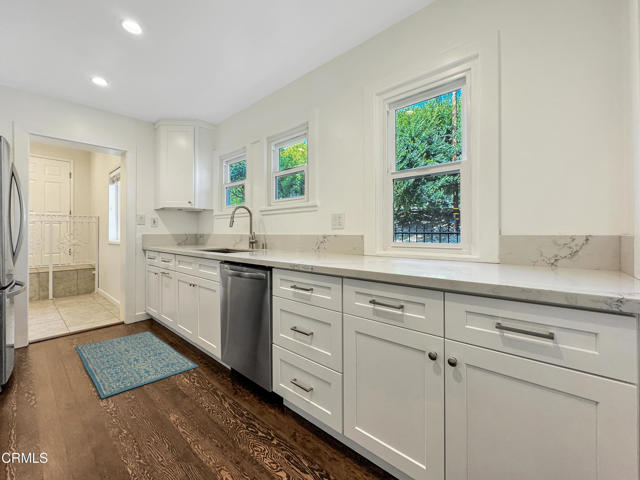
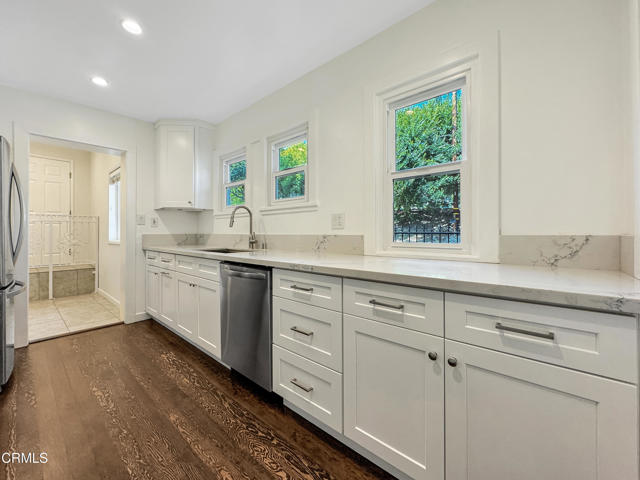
- rug (131, 355)
